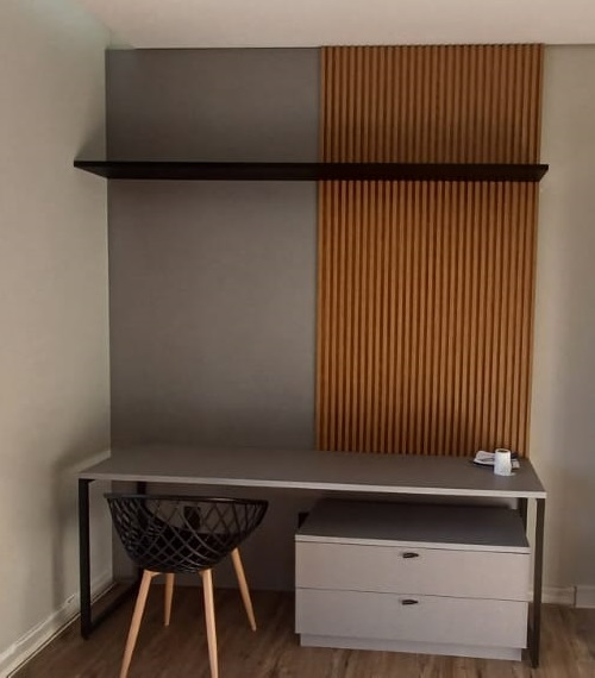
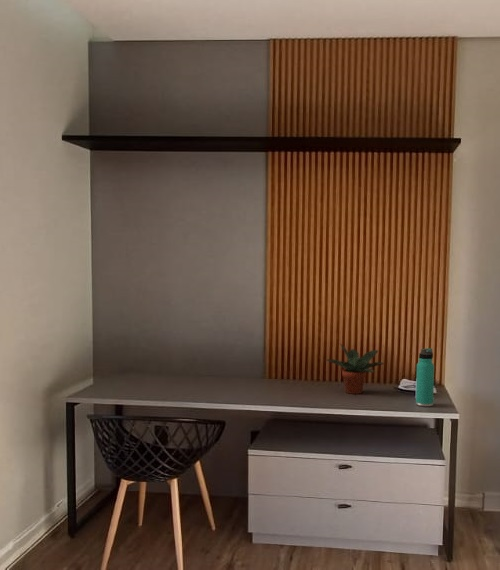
+ potted plant (354, 367)
+ thermos bottle (425, 376)
